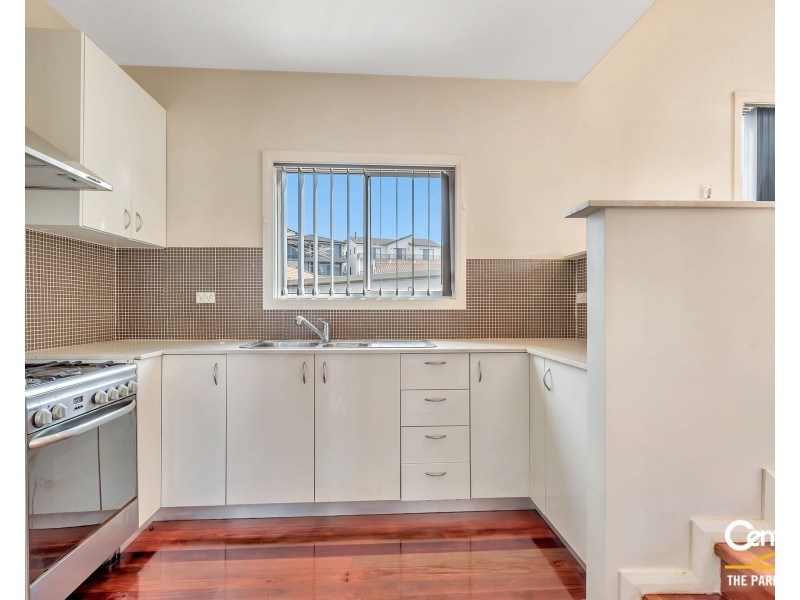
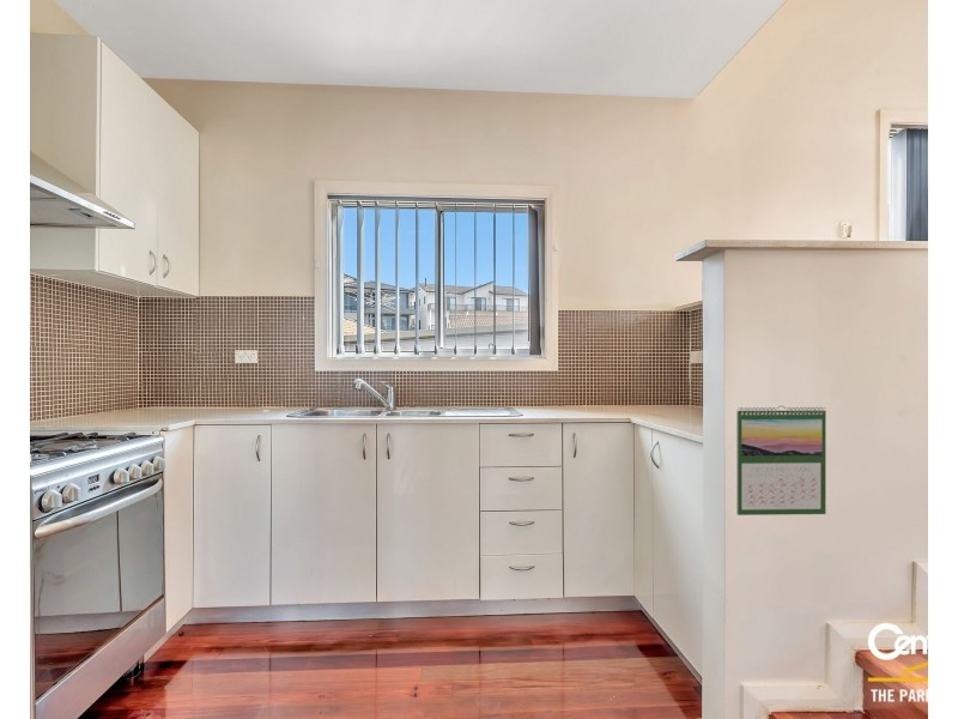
+ calendar (781, 459)
